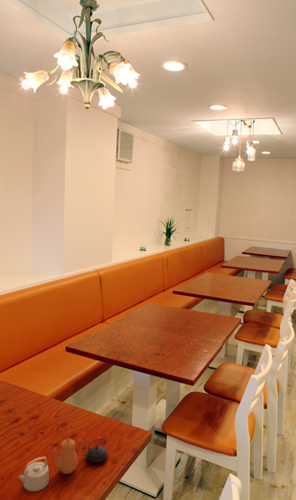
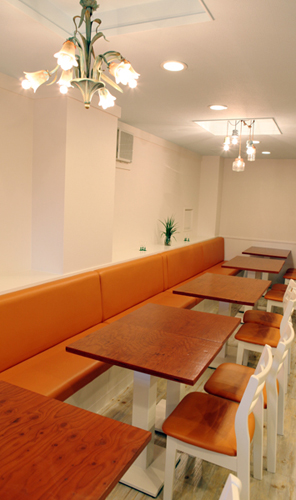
- teapot (65, 454)
